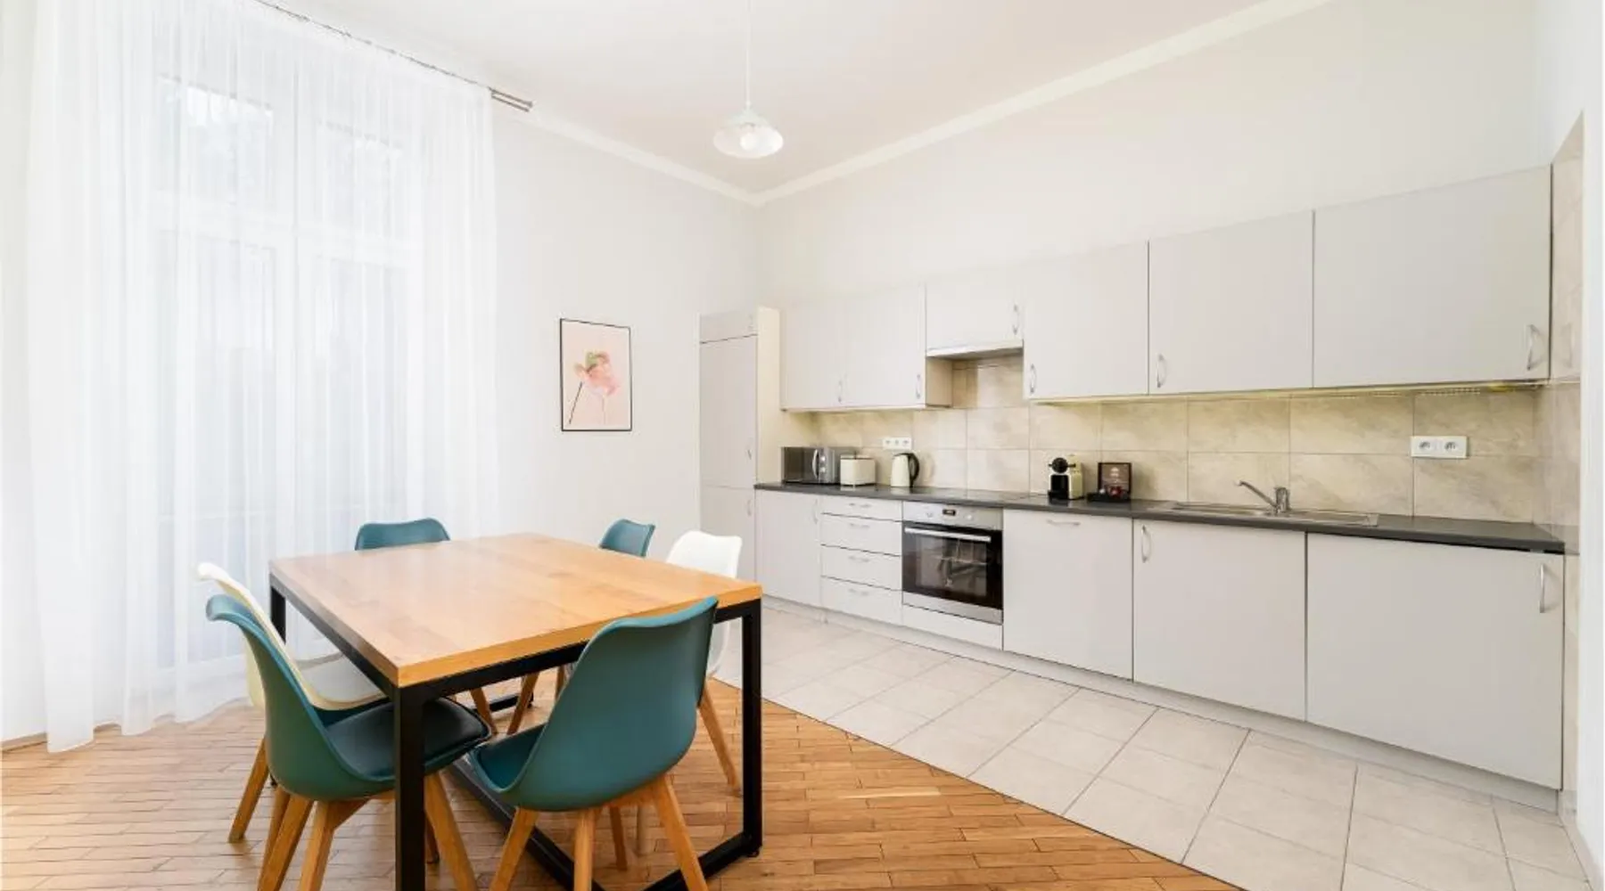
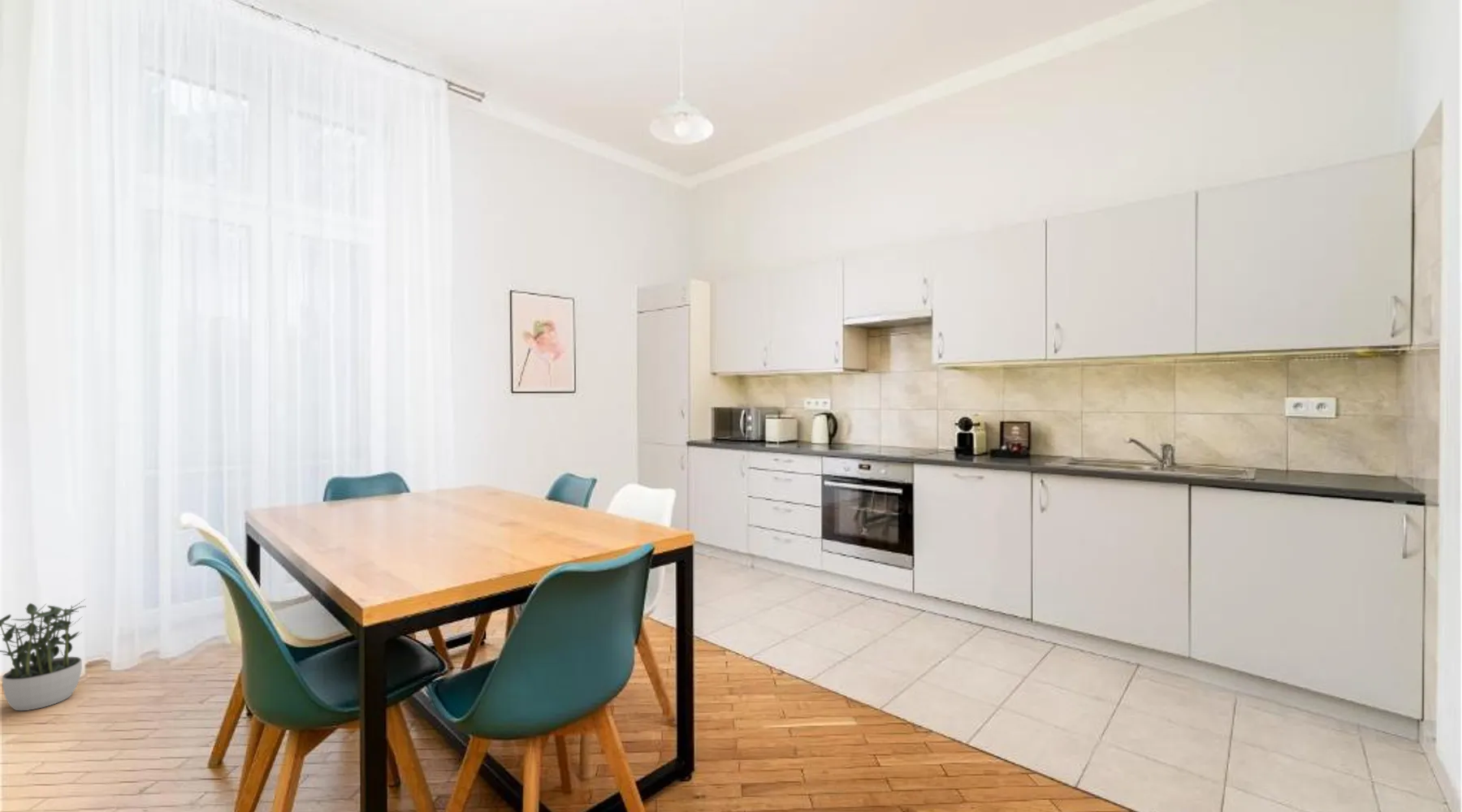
+ potted plant (37, 650)
